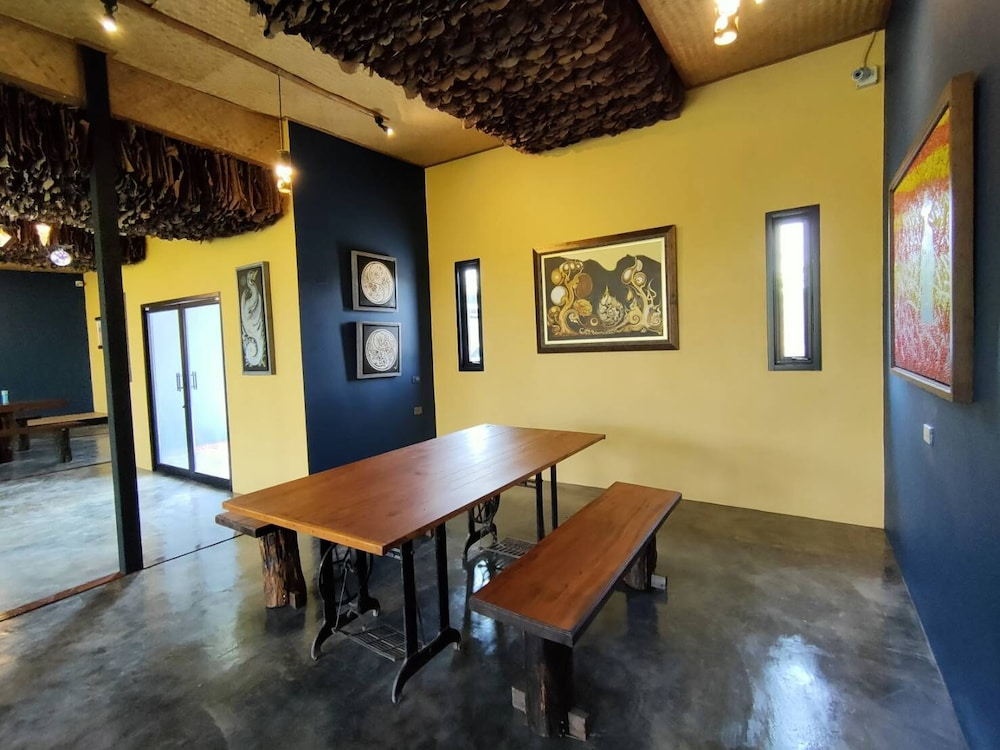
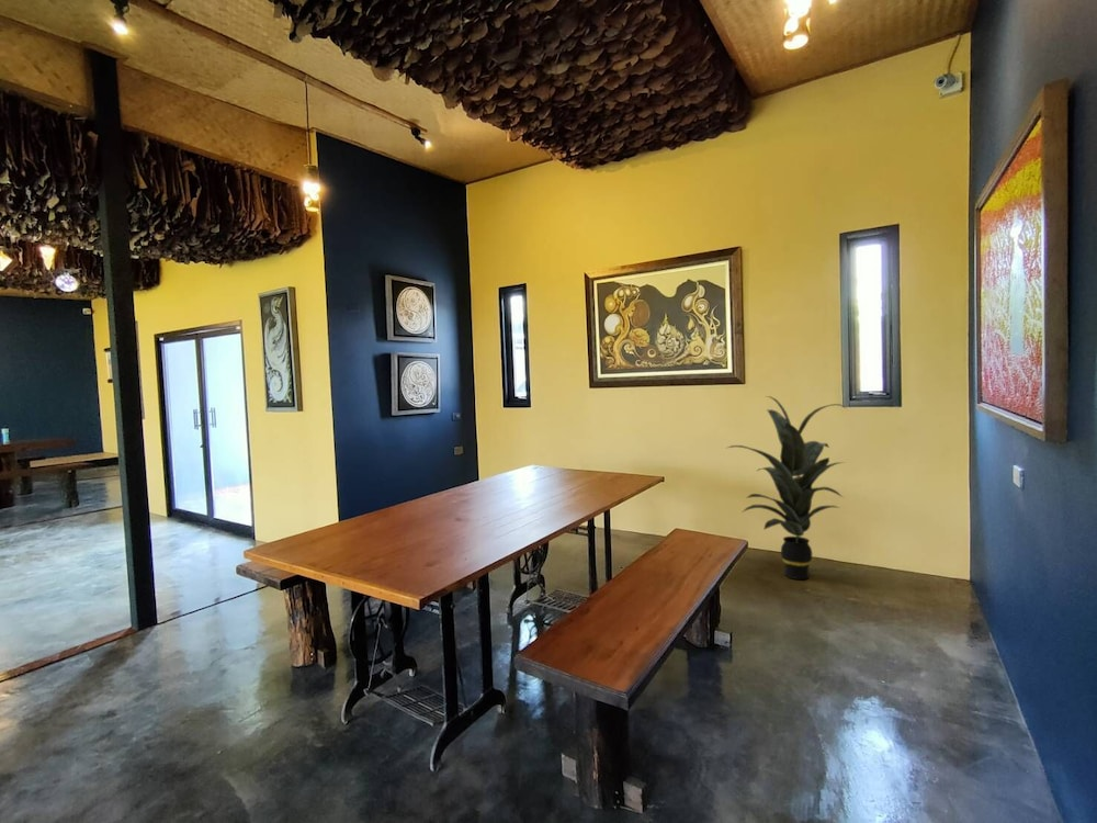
+ indoor plant (789, 485)
